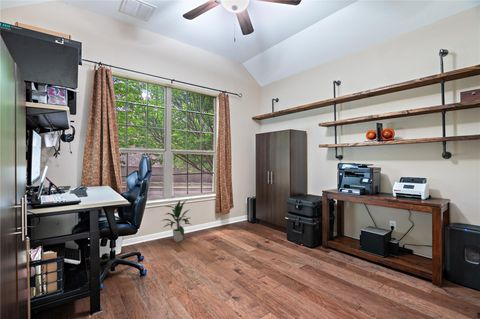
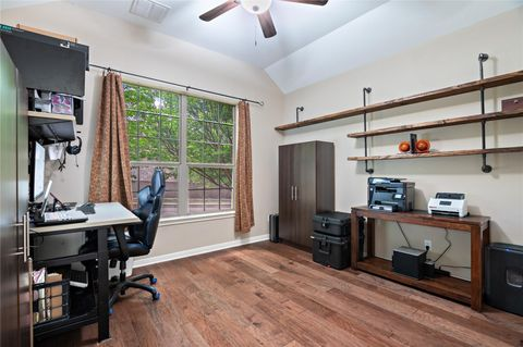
- indoor plant (177, 220)
